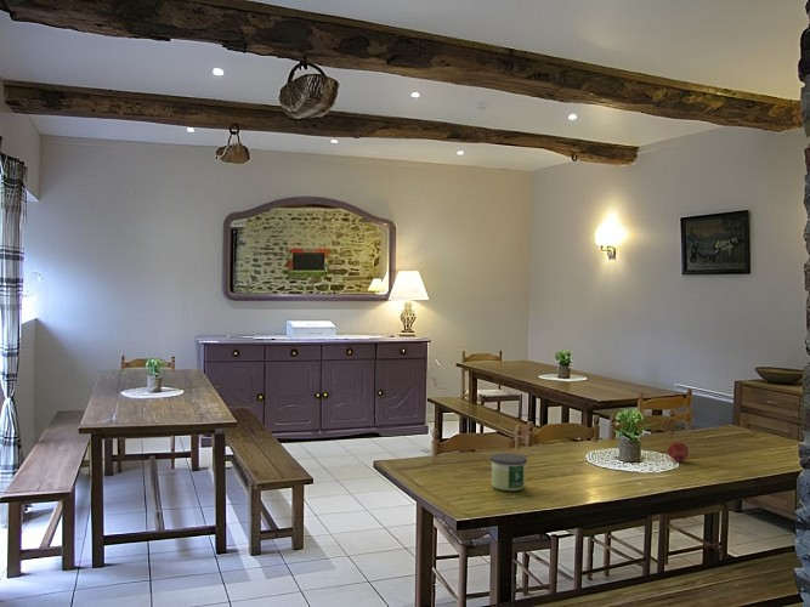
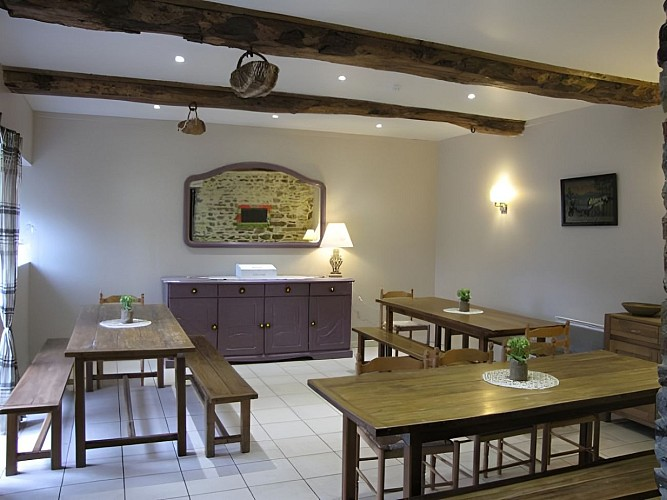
- candle (508, 471)
- fruit (678, 450)
